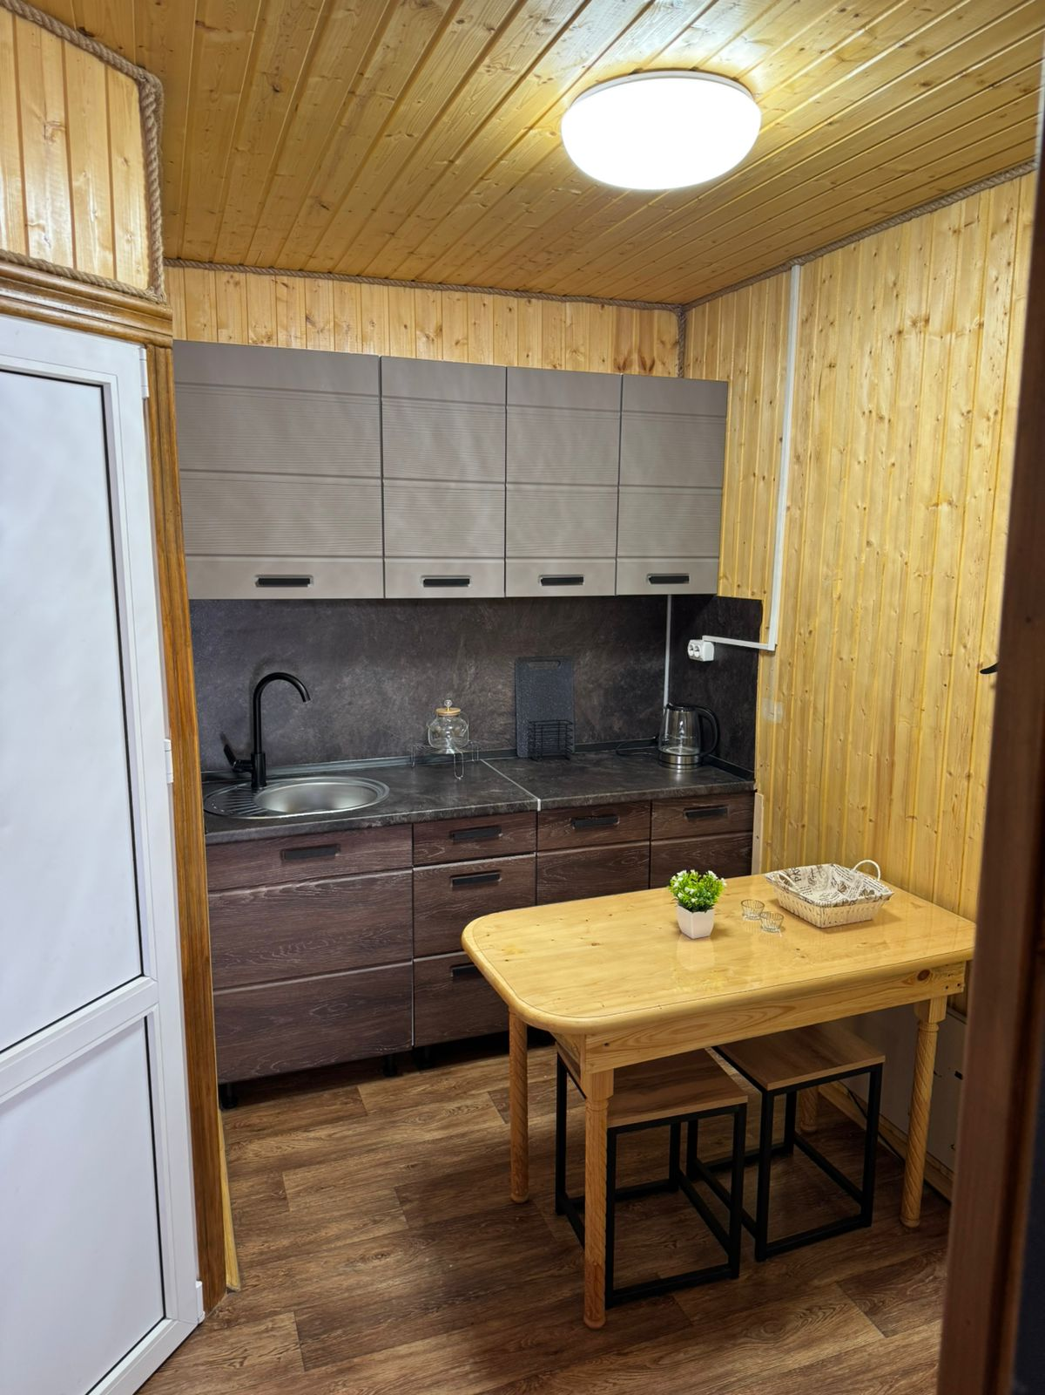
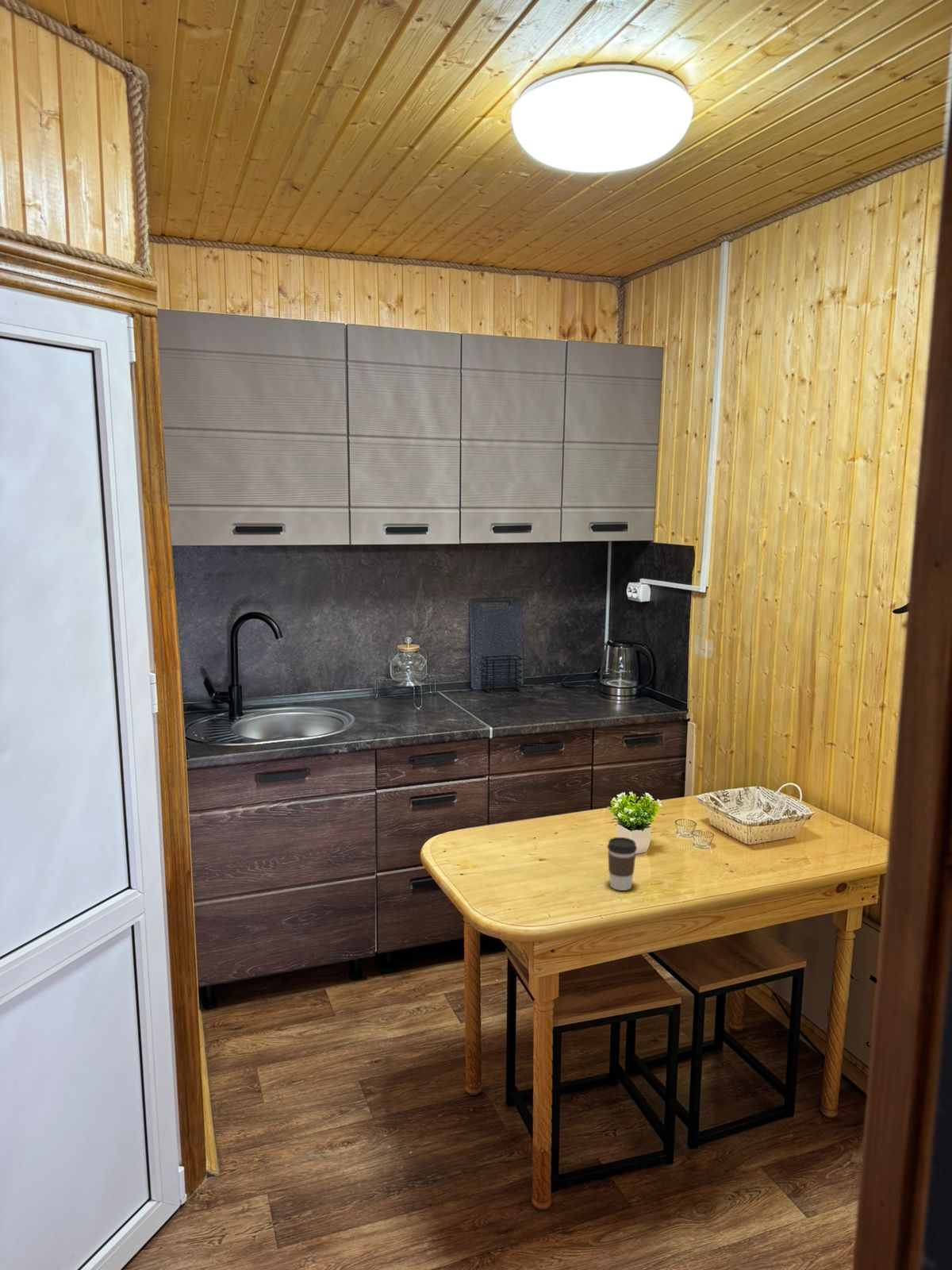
+ coffee cup (621, 864)
